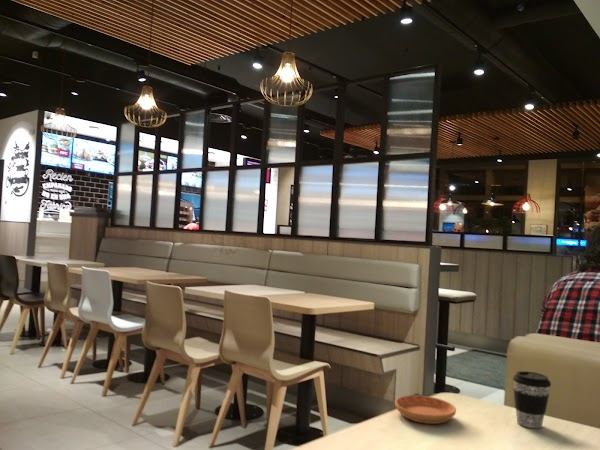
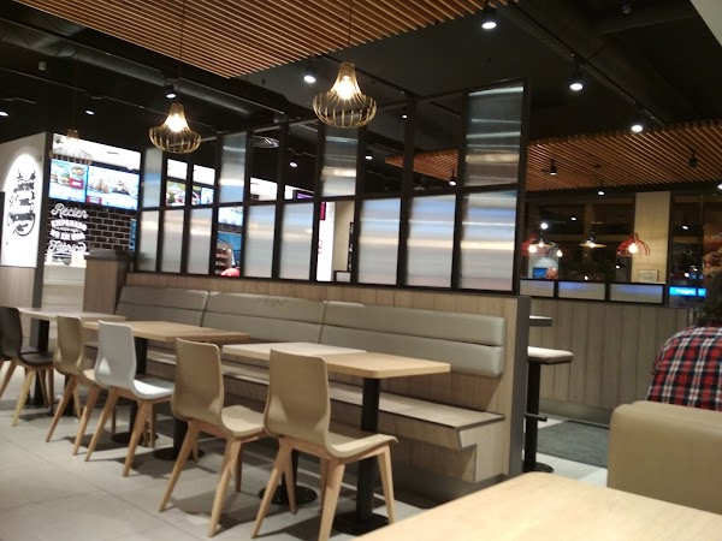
- saucer (424, 409)
- coffee cup (530, 399)
